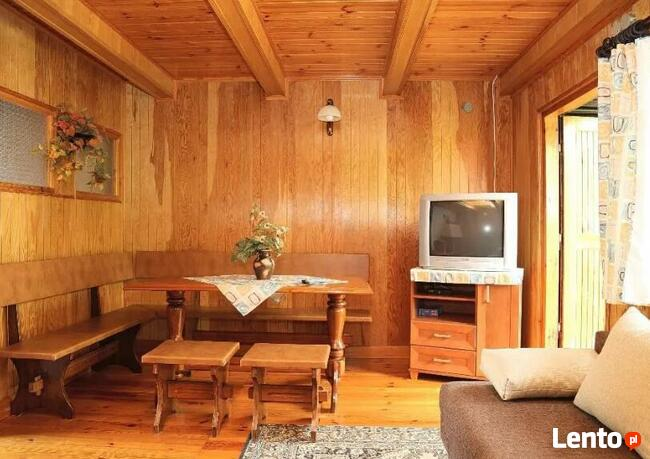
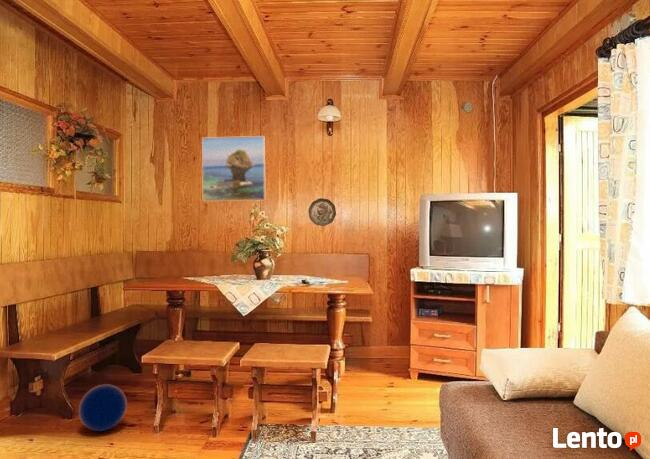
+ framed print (233, 168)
+ ball (103, 407)
+ decorative plate (322, 212)
